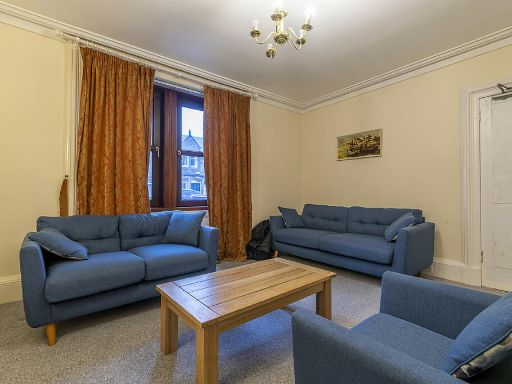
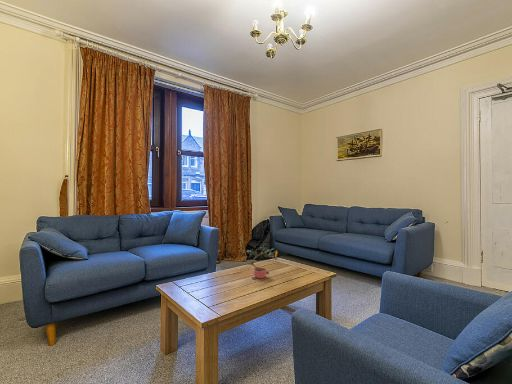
+ potted plant (265, 256)
